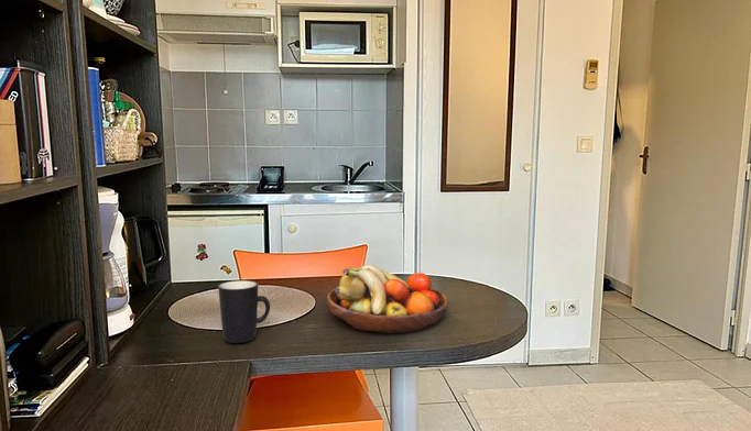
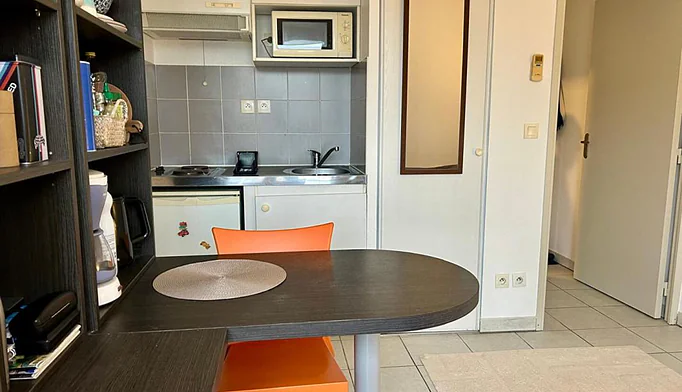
- fruit bowl (387, 292)
- mug (244, 310)
